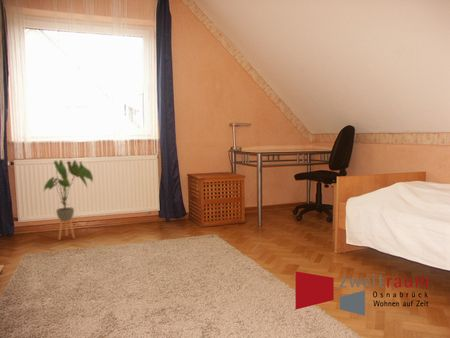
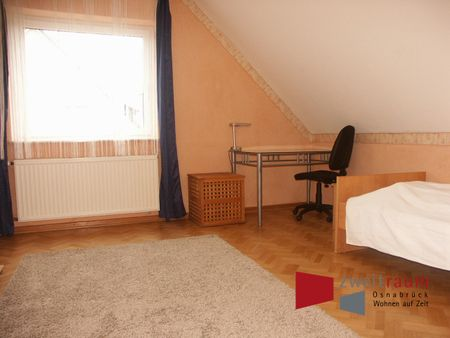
- house plant (66, 198)
